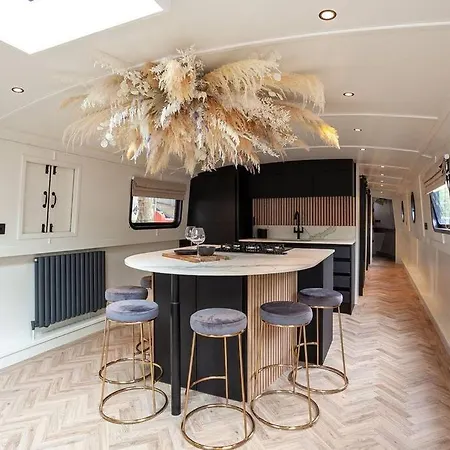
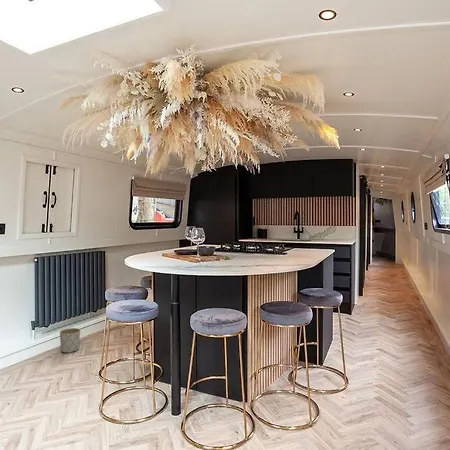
+ planter (70, 340)
